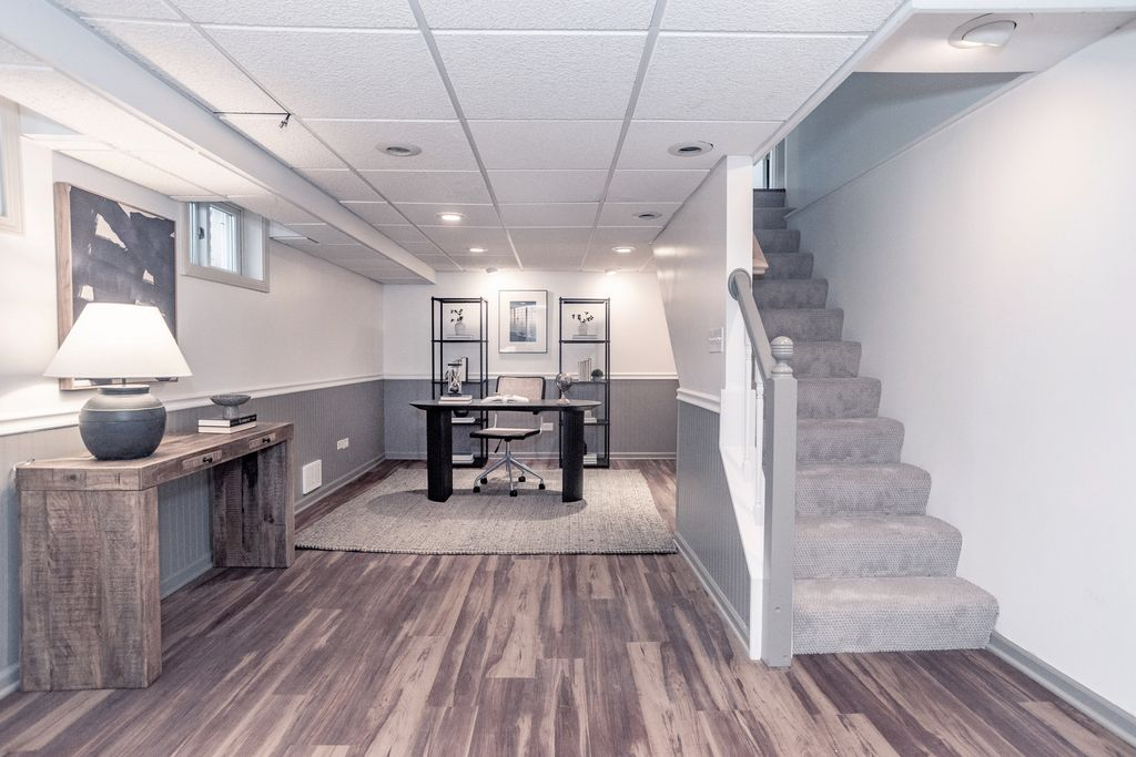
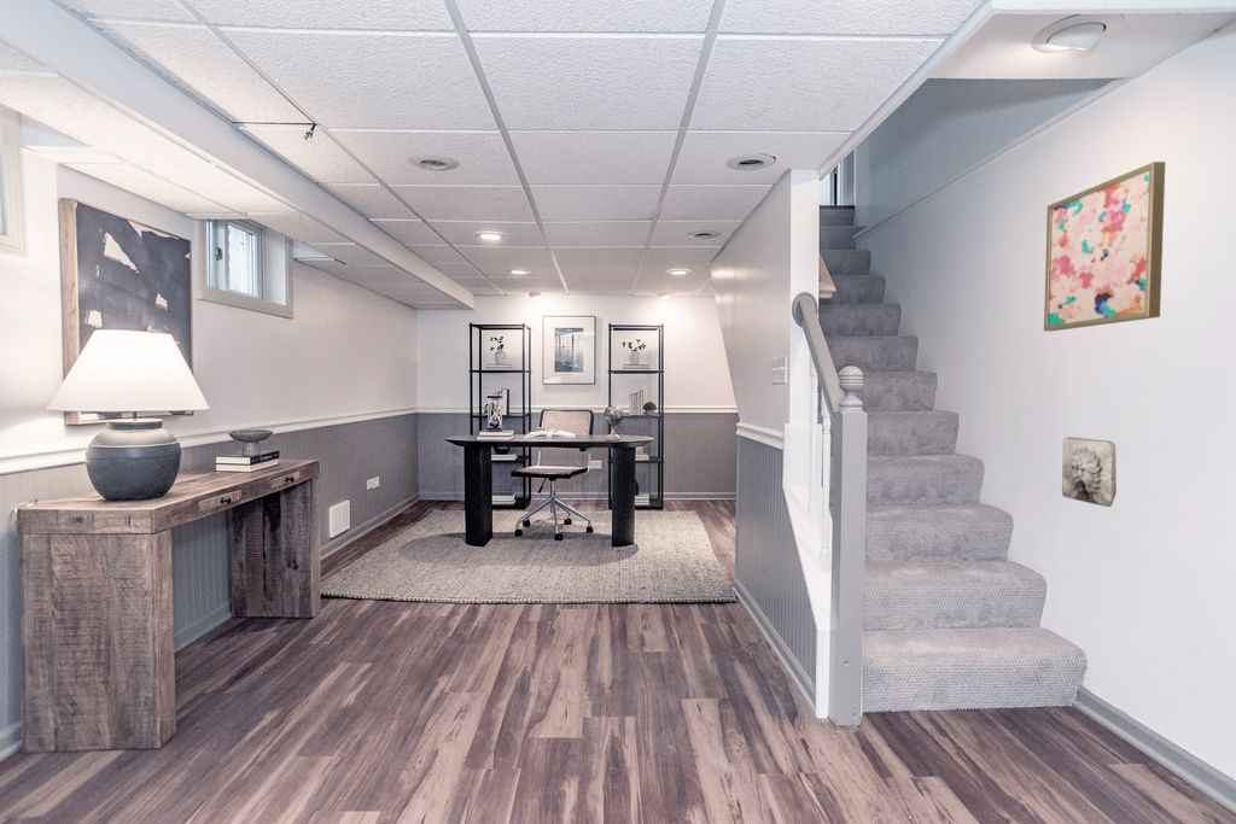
+ wall art (1097, 256)
+ wall relief (1084, 471)
